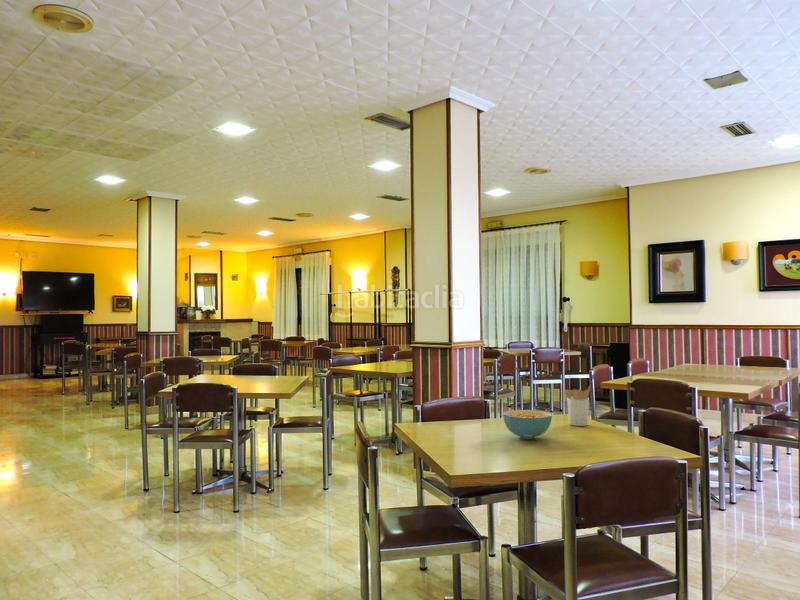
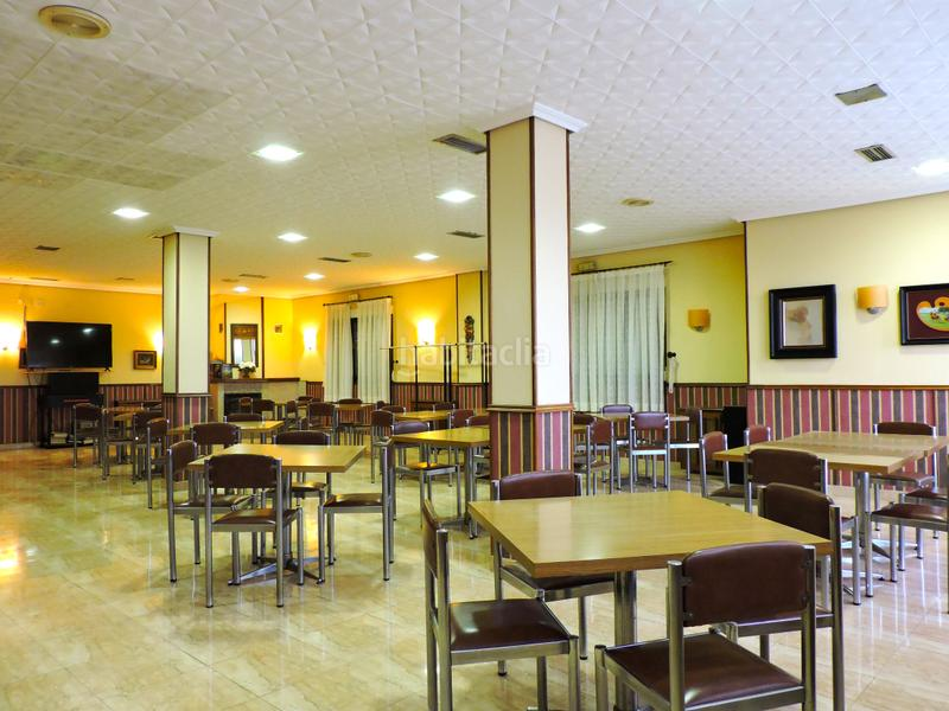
- utensil holder (579, 405)
- cereal bowl (527, 425)
